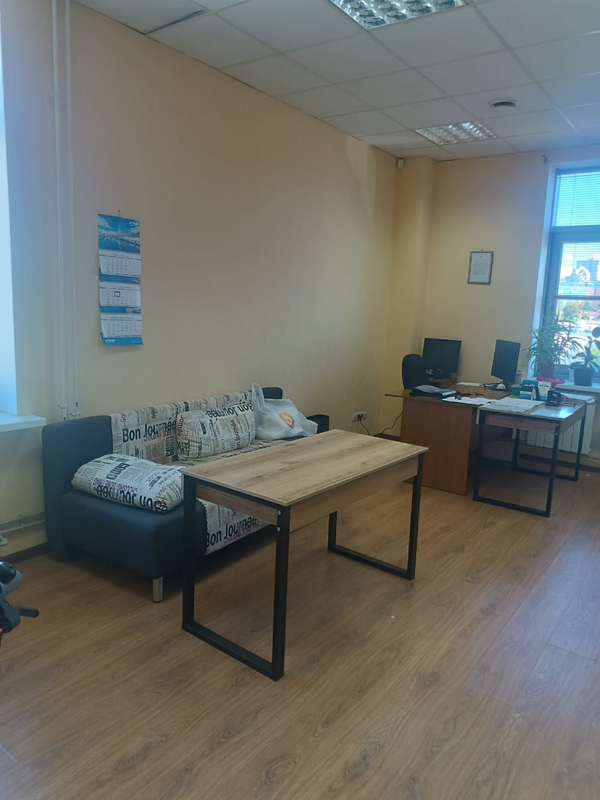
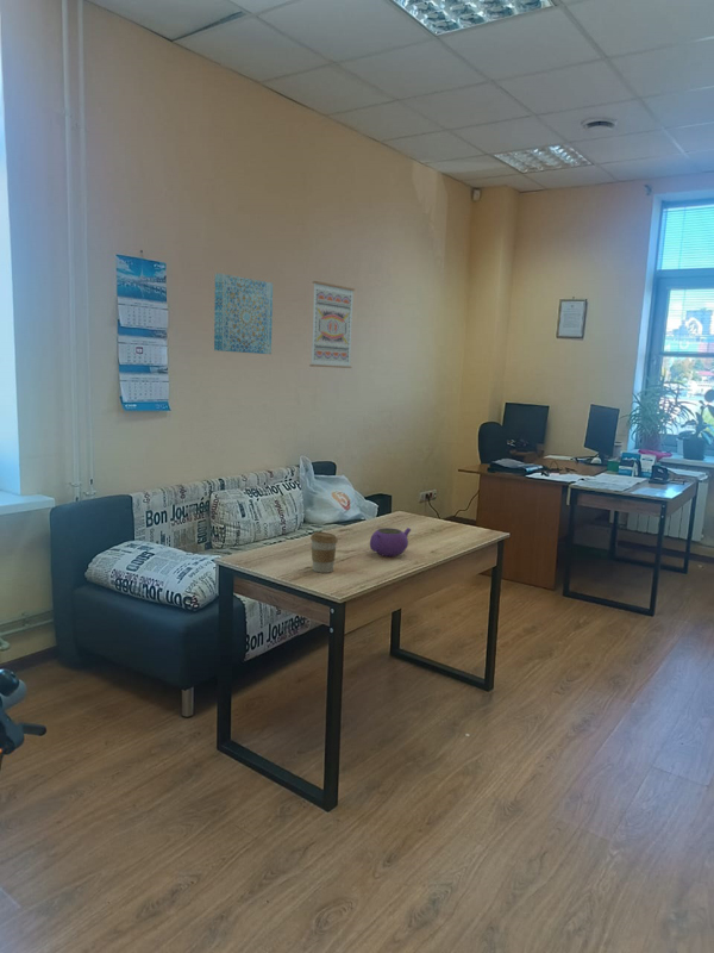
+ wall art (244, 316)
+ teapot (390, 542)
+ coffee cup (324, 550)
+ wall art (332, 326)
